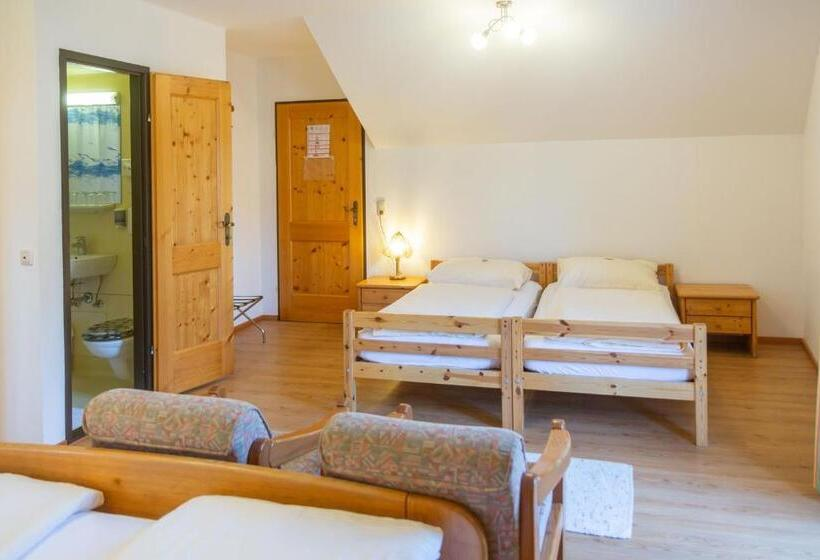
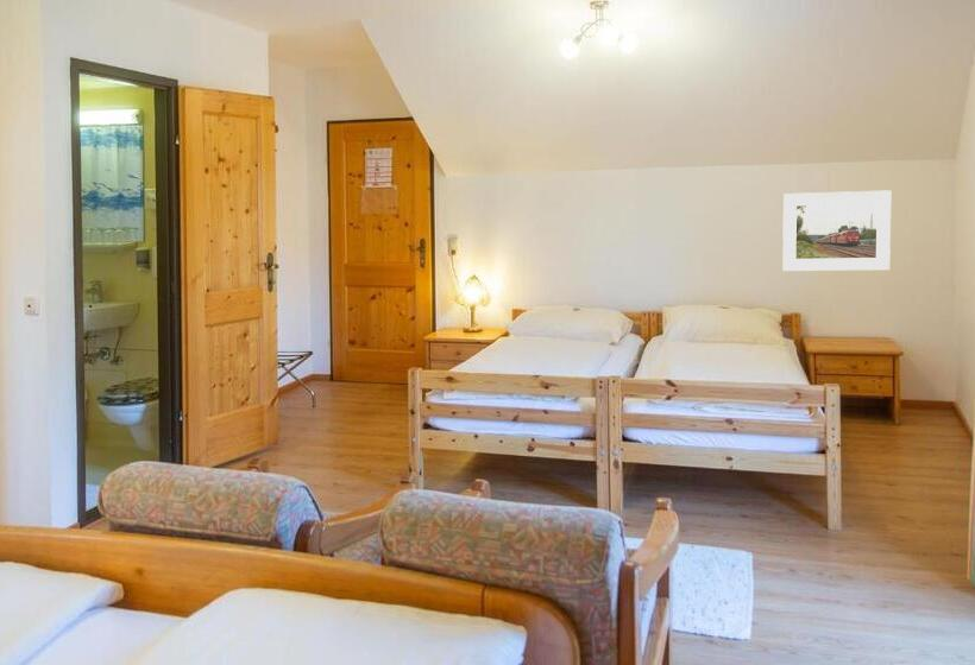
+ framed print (835, 232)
